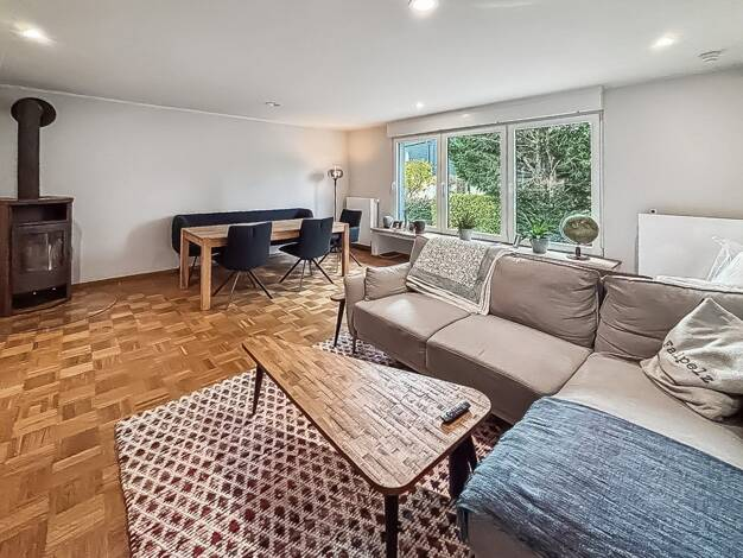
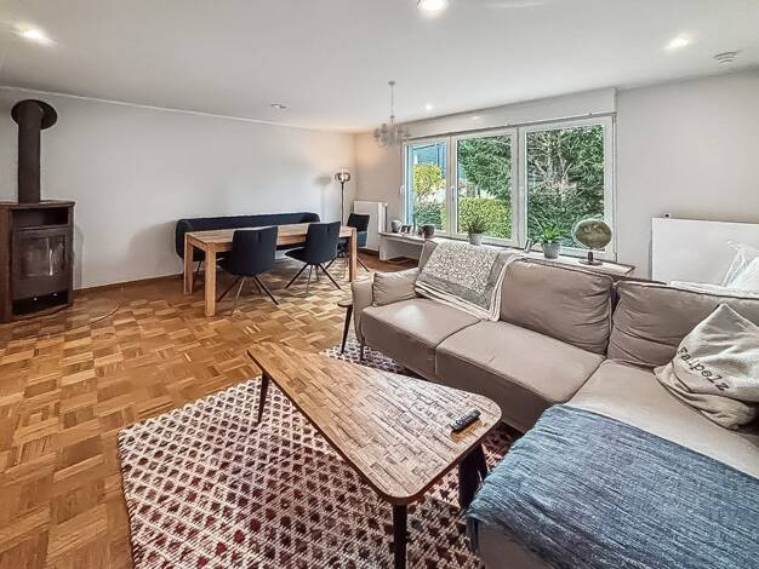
+ chandelier (392, 116)
